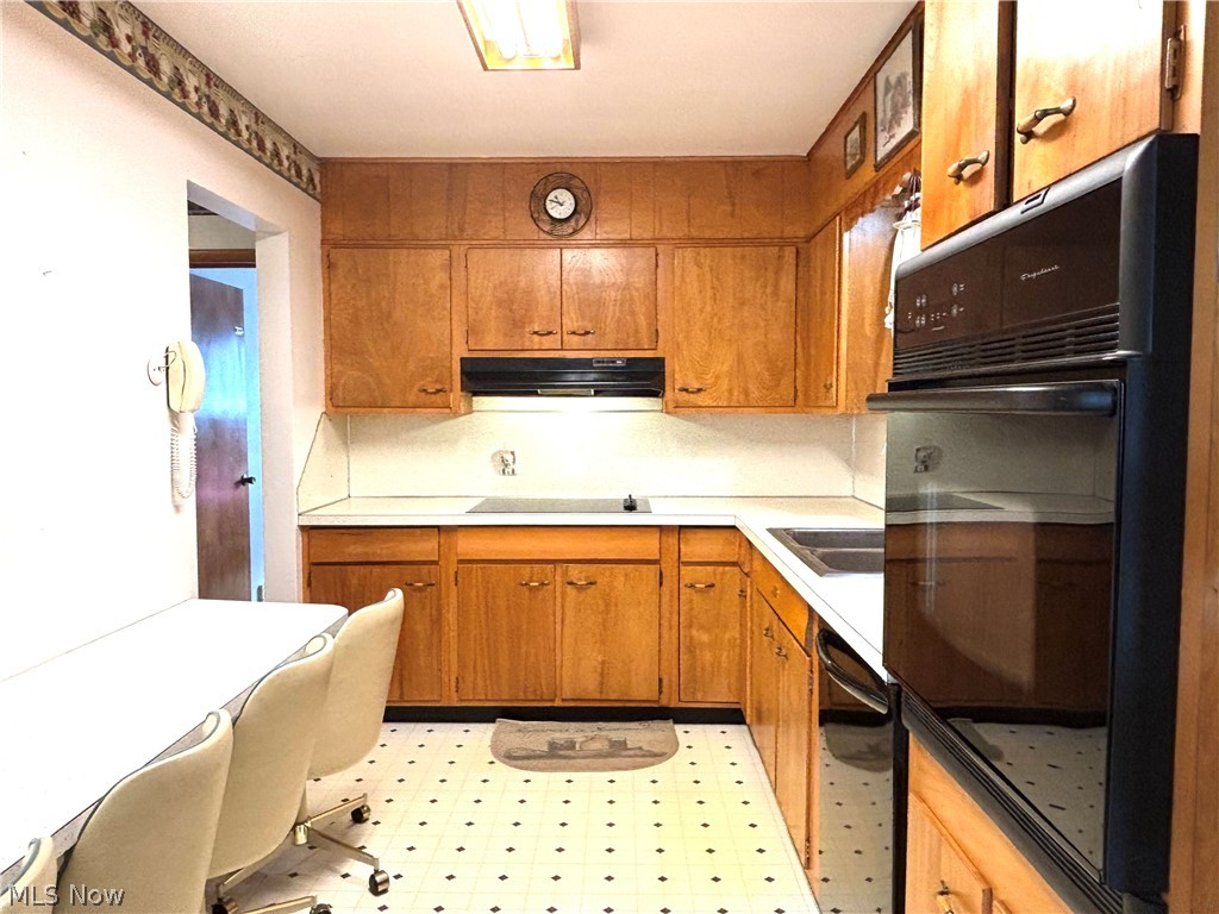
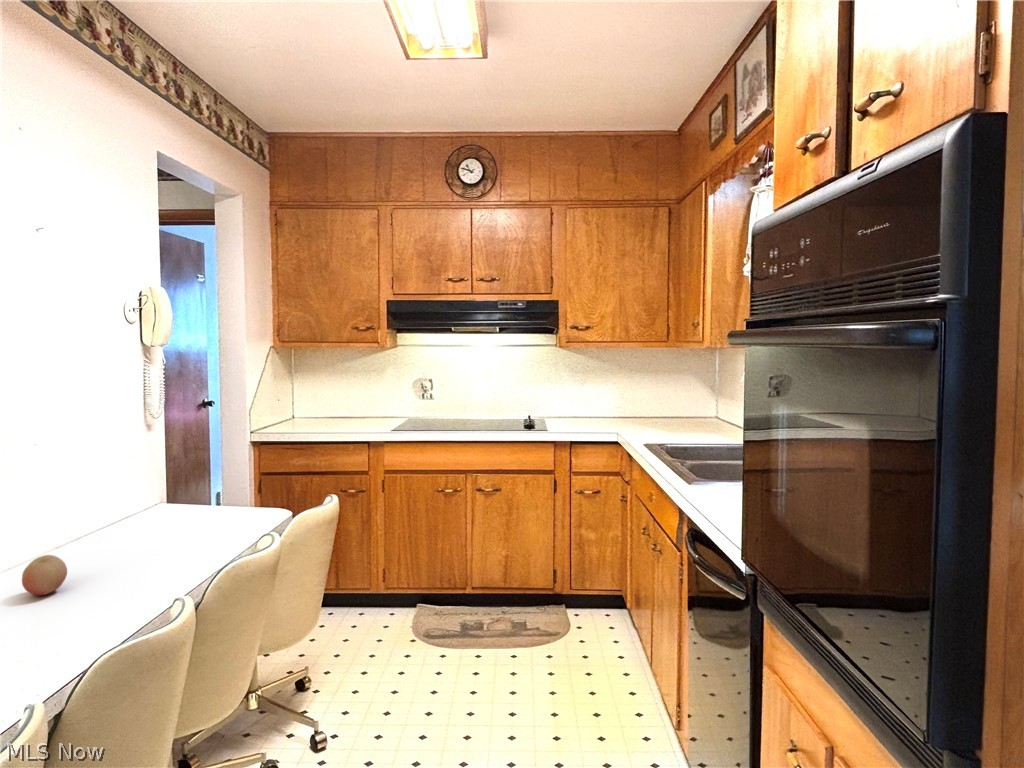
+ fruit (44, 575)
